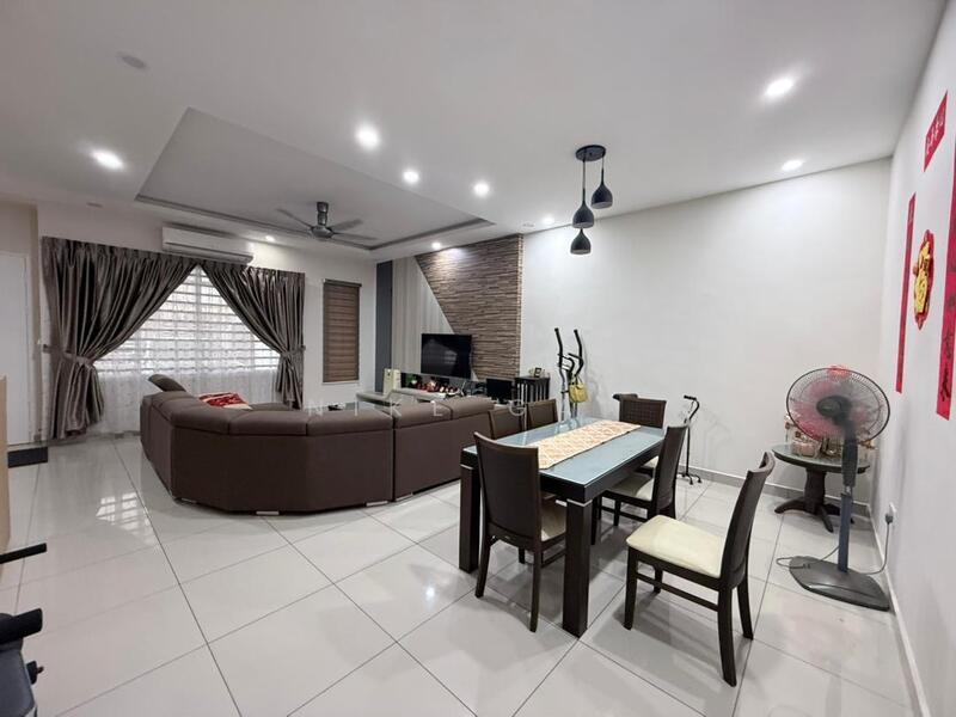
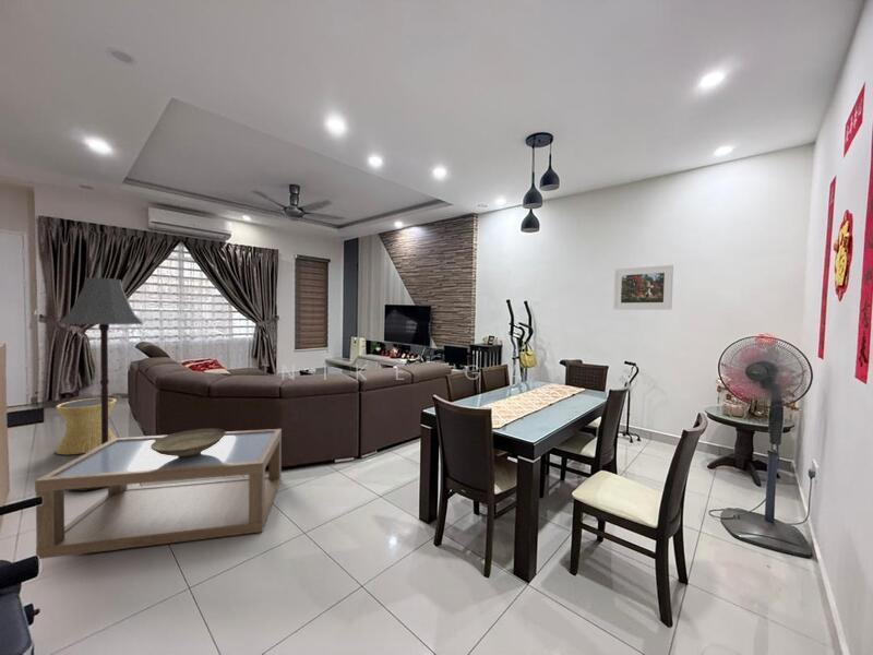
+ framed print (642, 288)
+ side table (87, 425)
+ coffee table (182, 483)
+ decorative bowl (189, 443)
+ floor lamp (104, 379)
